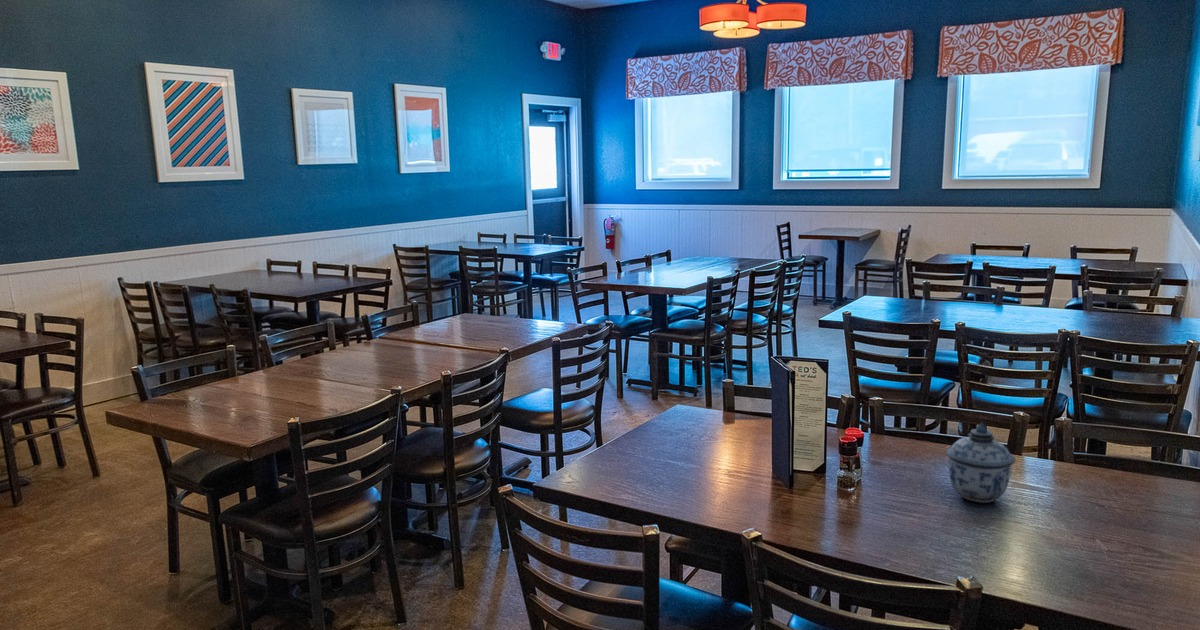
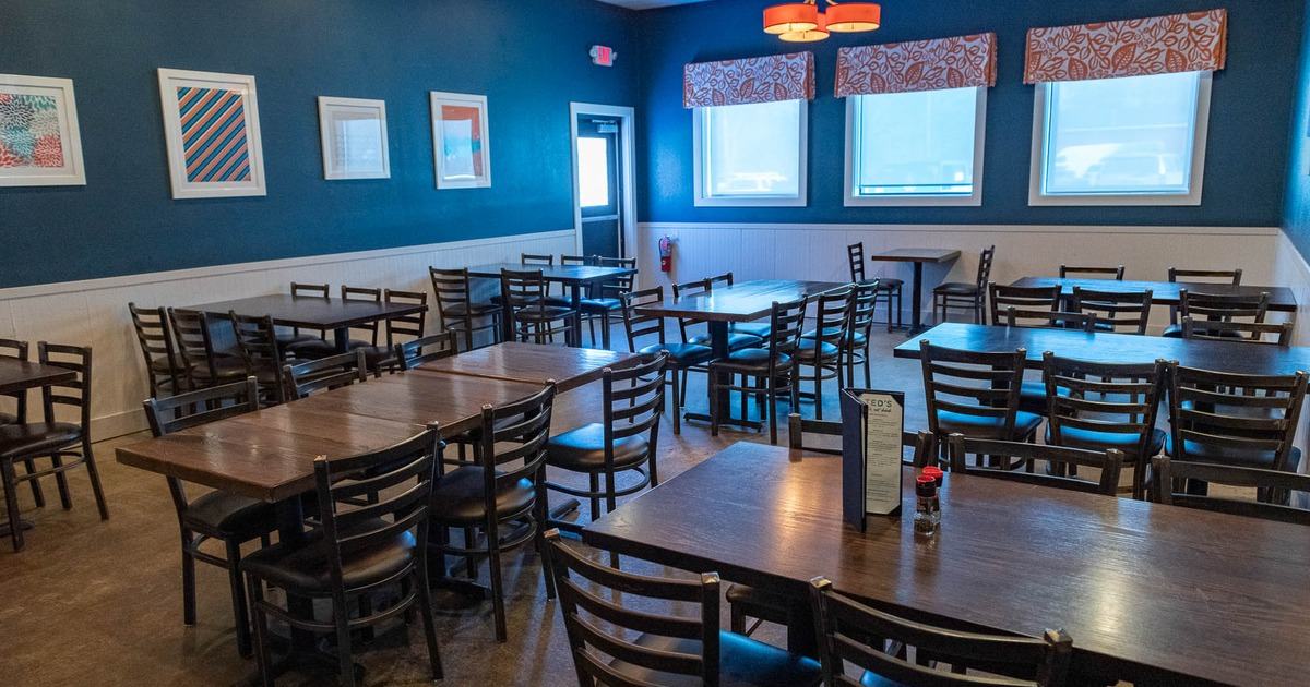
- lidded jar (979, 460)
